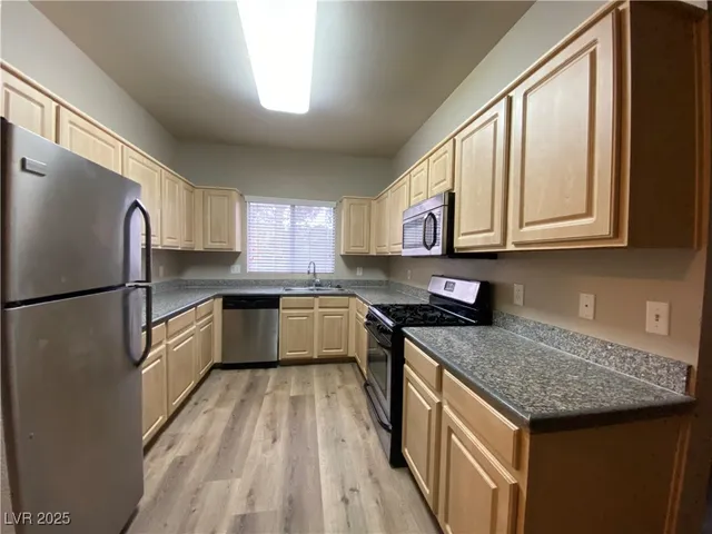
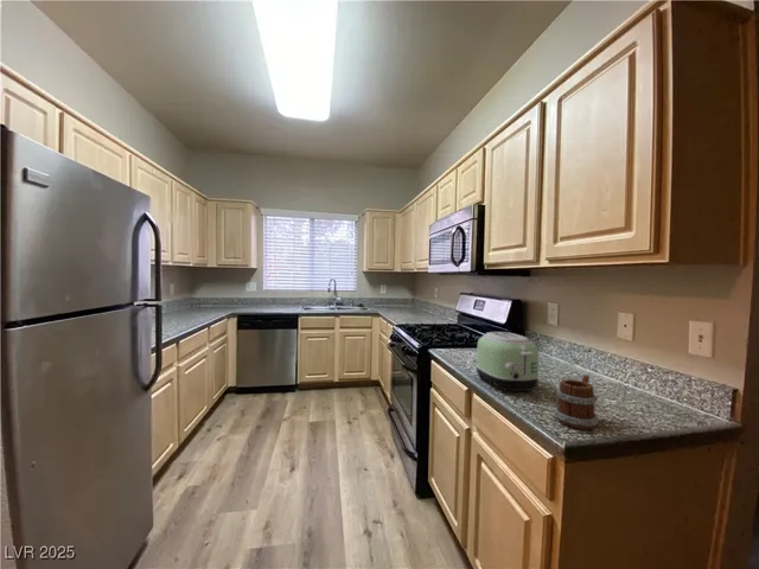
+ toaster (506, 359)
+ mug (576, 399)
